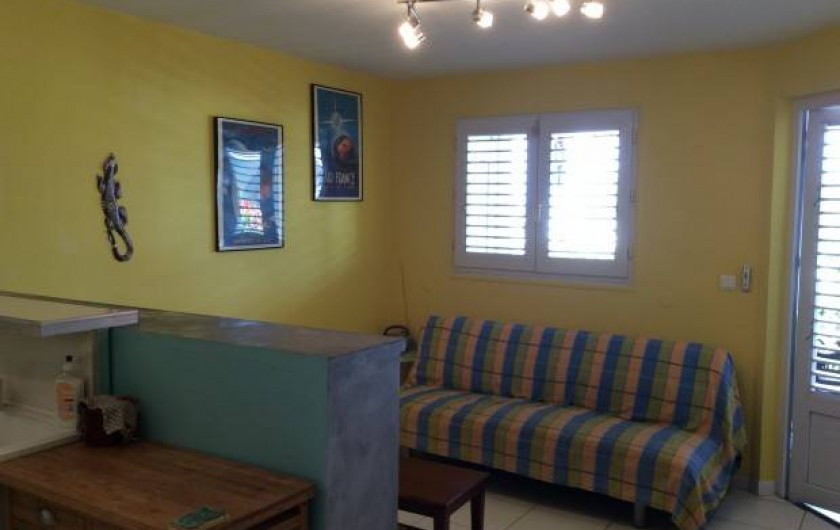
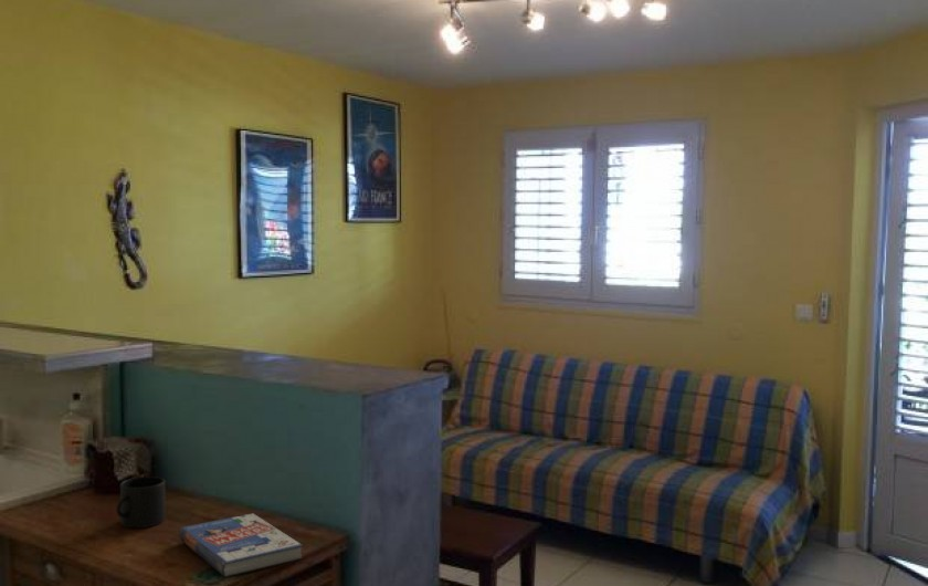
+ book (239, 543)
+ mug (138, 503)
